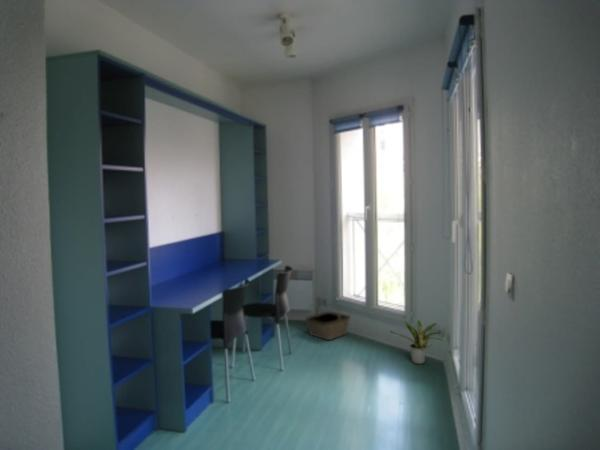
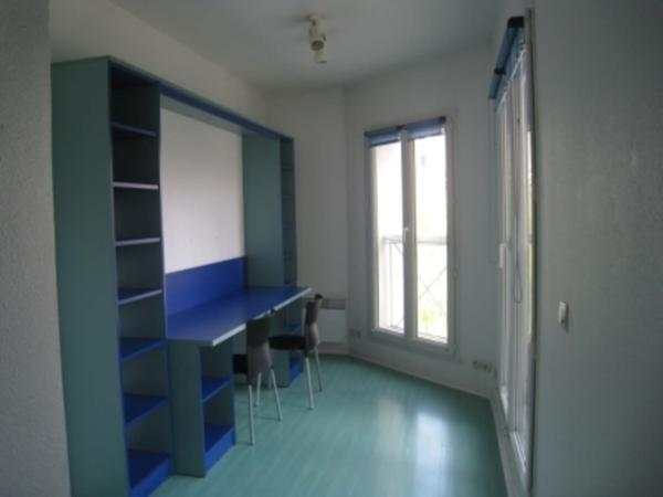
- potted plant (419, 341)
- basket (327, 318)
